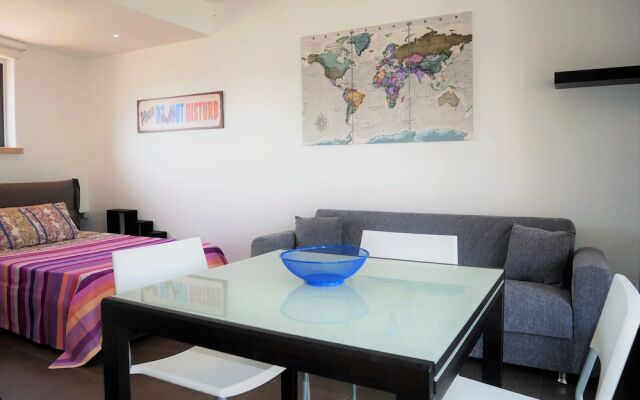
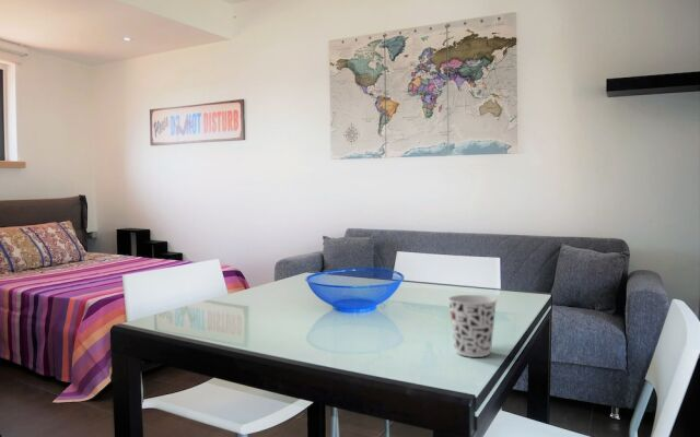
+ cup (472, 326)
